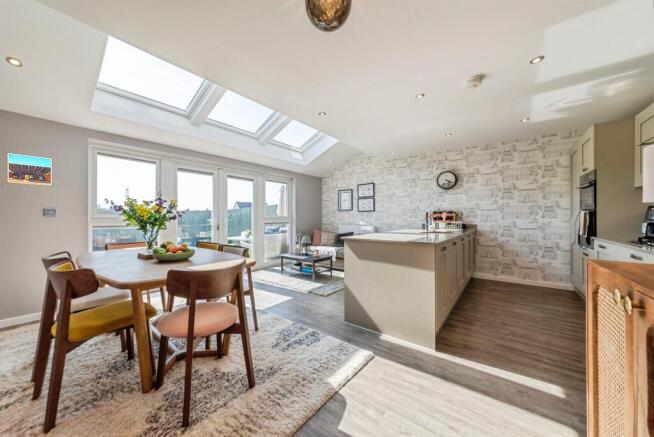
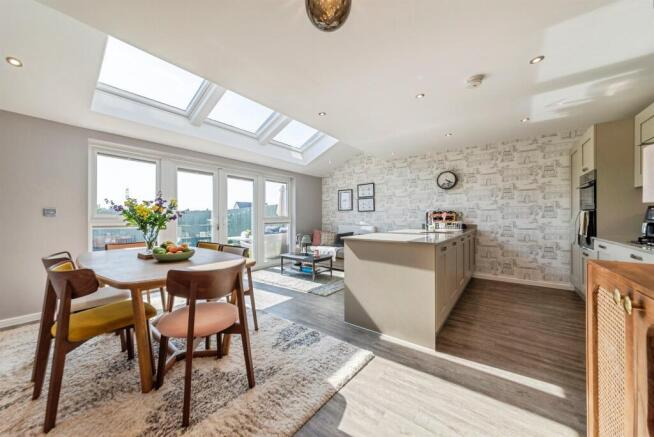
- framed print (30, 170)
